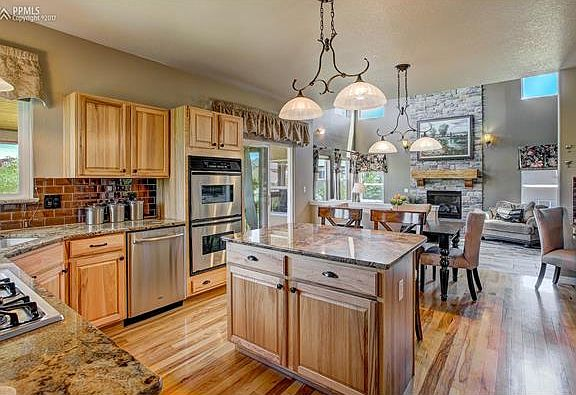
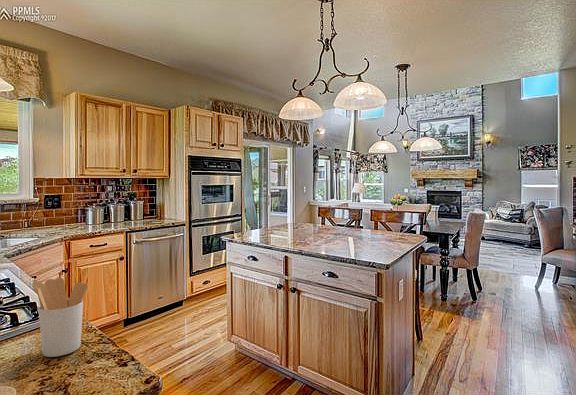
+ utensil holder (57, 313)
